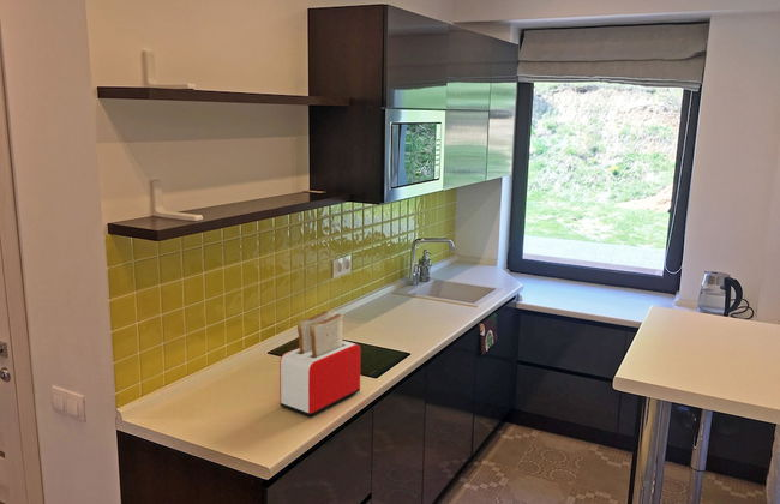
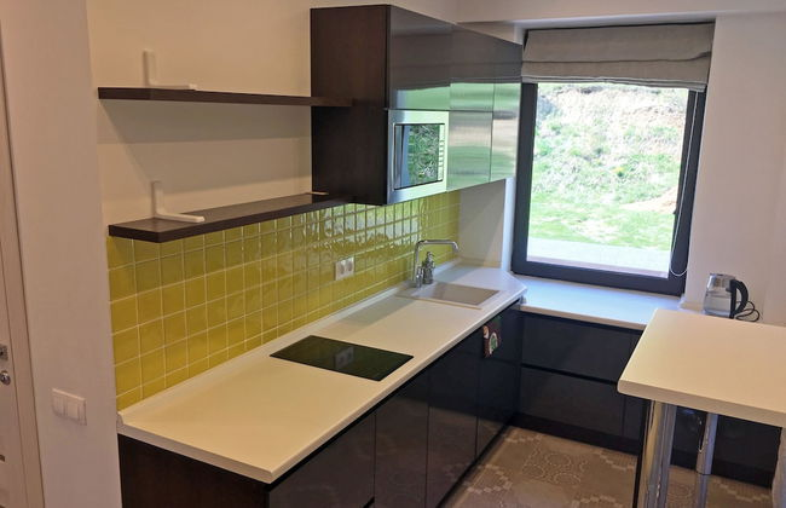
- toaster (323, 358)
